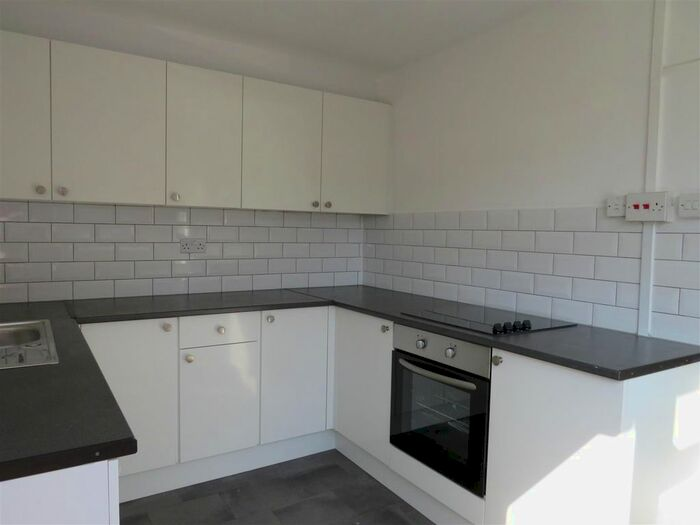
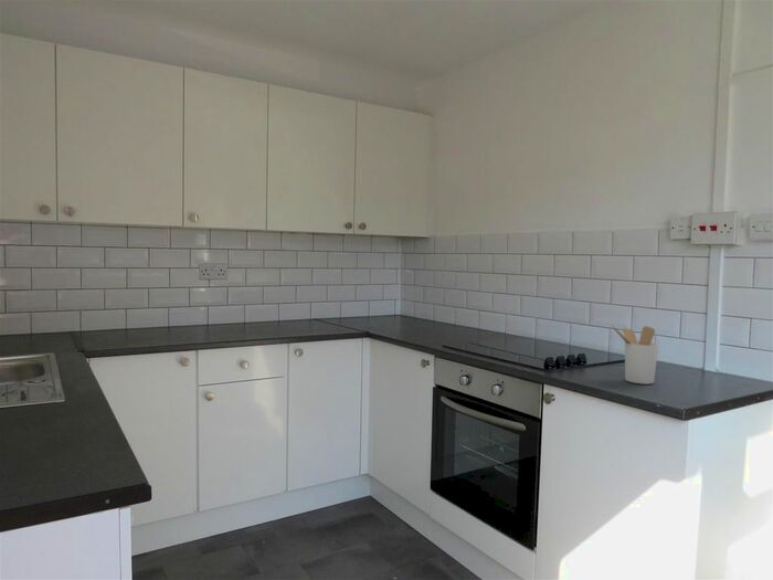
+ utensil holder (632, 352)
